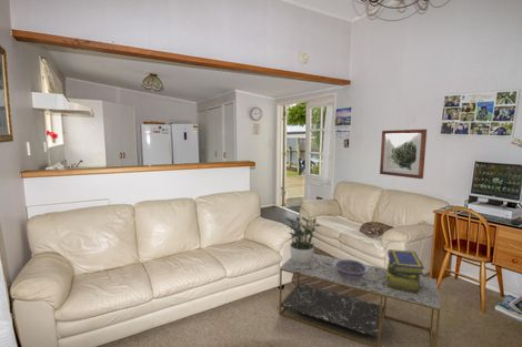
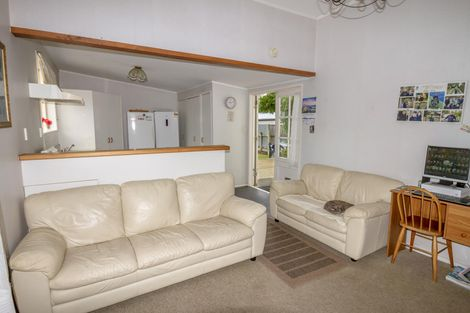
- potted plant (302, 237)
- wall art (401, 153)
- decorative bowl (350, 272)
- stack of books (404, 269)
- coffee table (353, 298)
